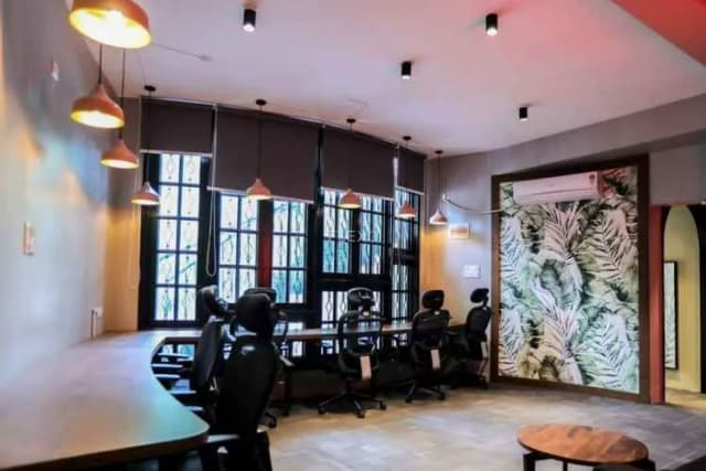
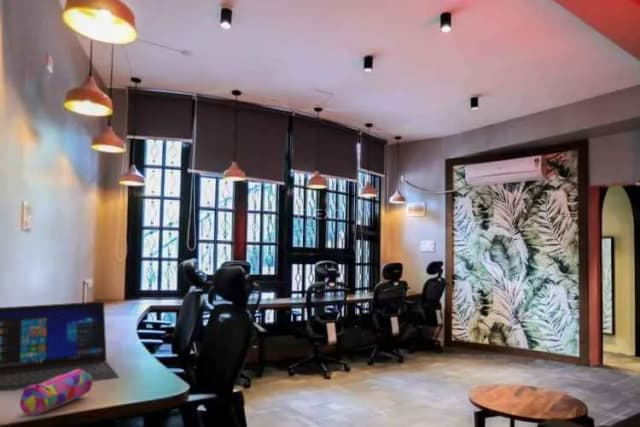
+ pencil case (58, 390)
+ laptop (53, 342)
